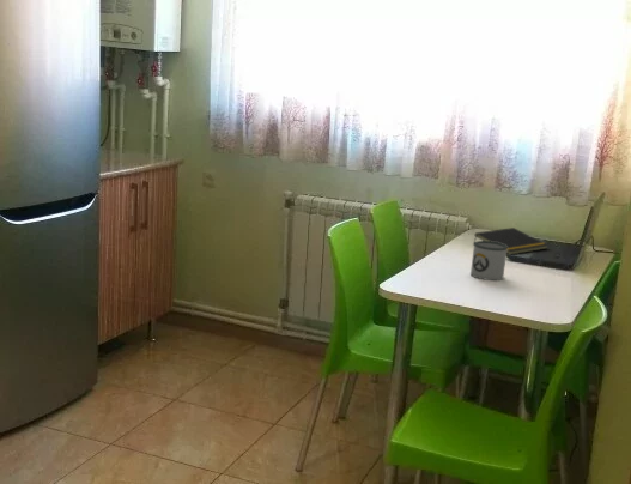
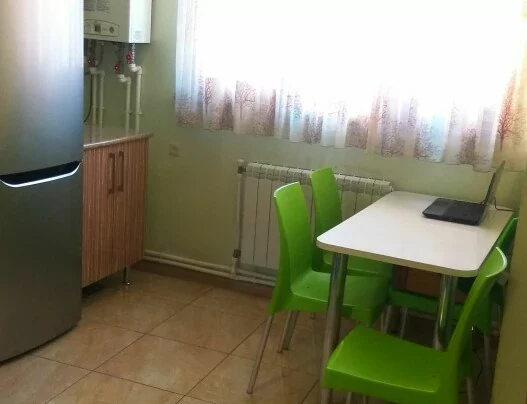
- notepad (511, 240)
- mug (487, 258)
